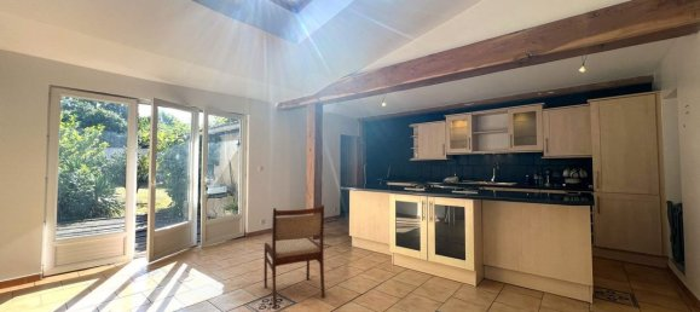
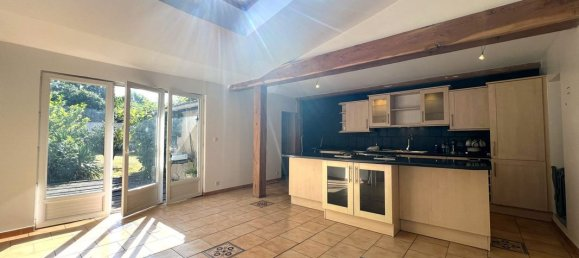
- dining chair (293, 247)
